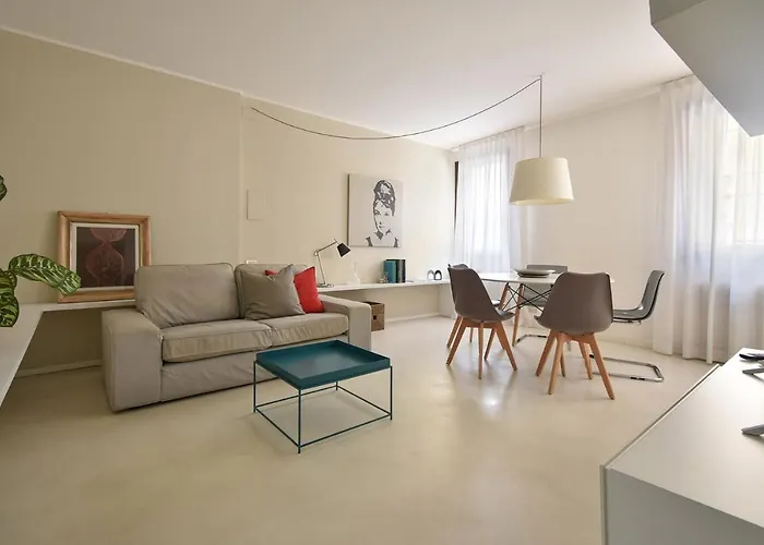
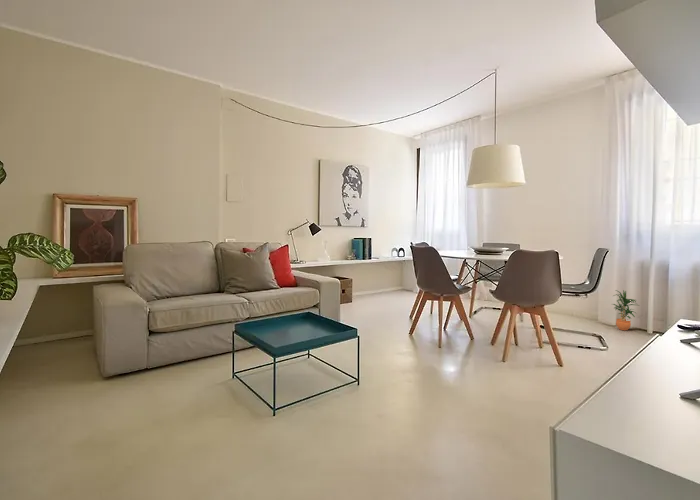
+ potted plant (625, 310)
